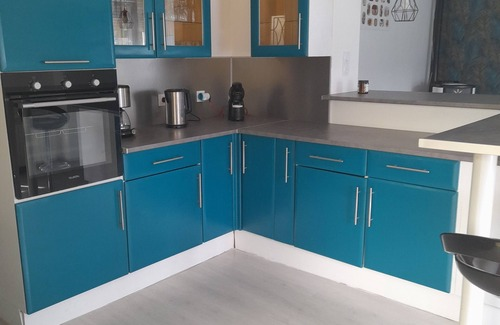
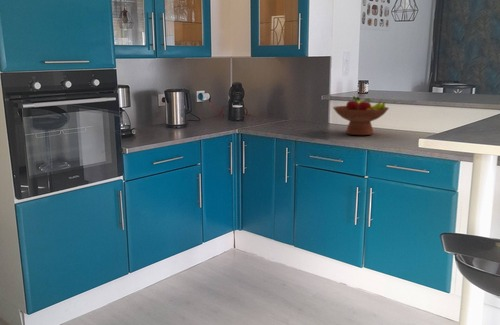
+ fruit bowl (360, 115)
